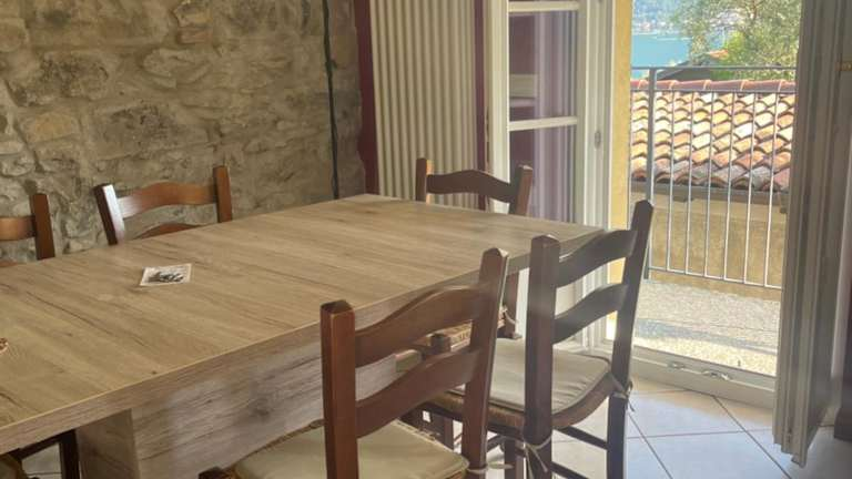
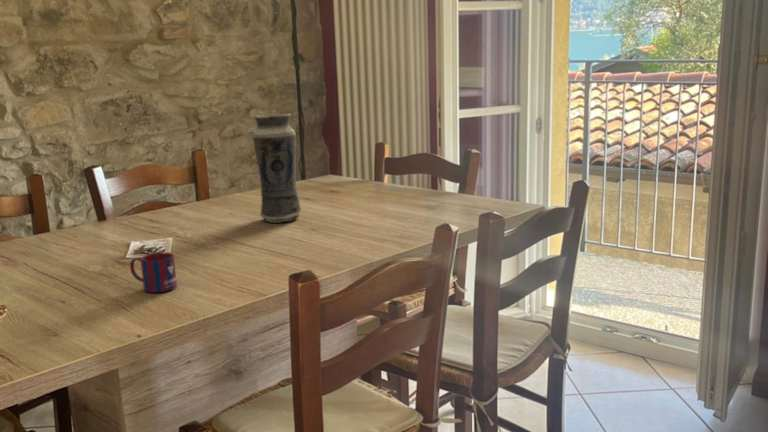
+ vase (276, 167)
+ mug (152, 271)
